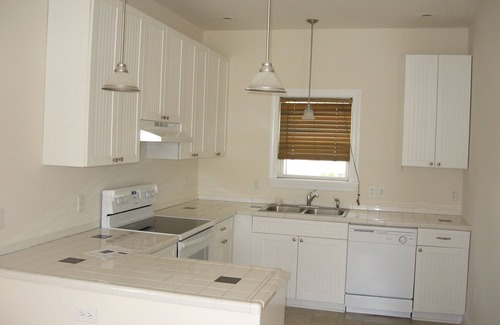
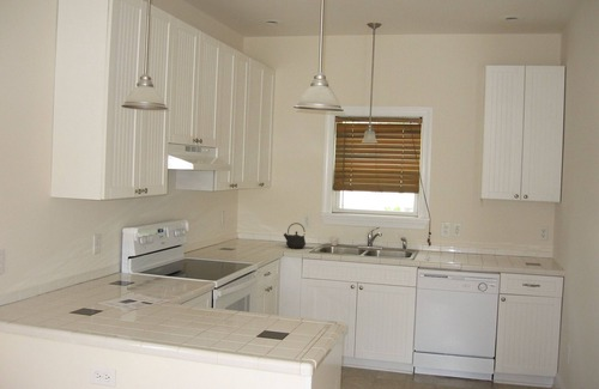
+ kettle (294, 235)
